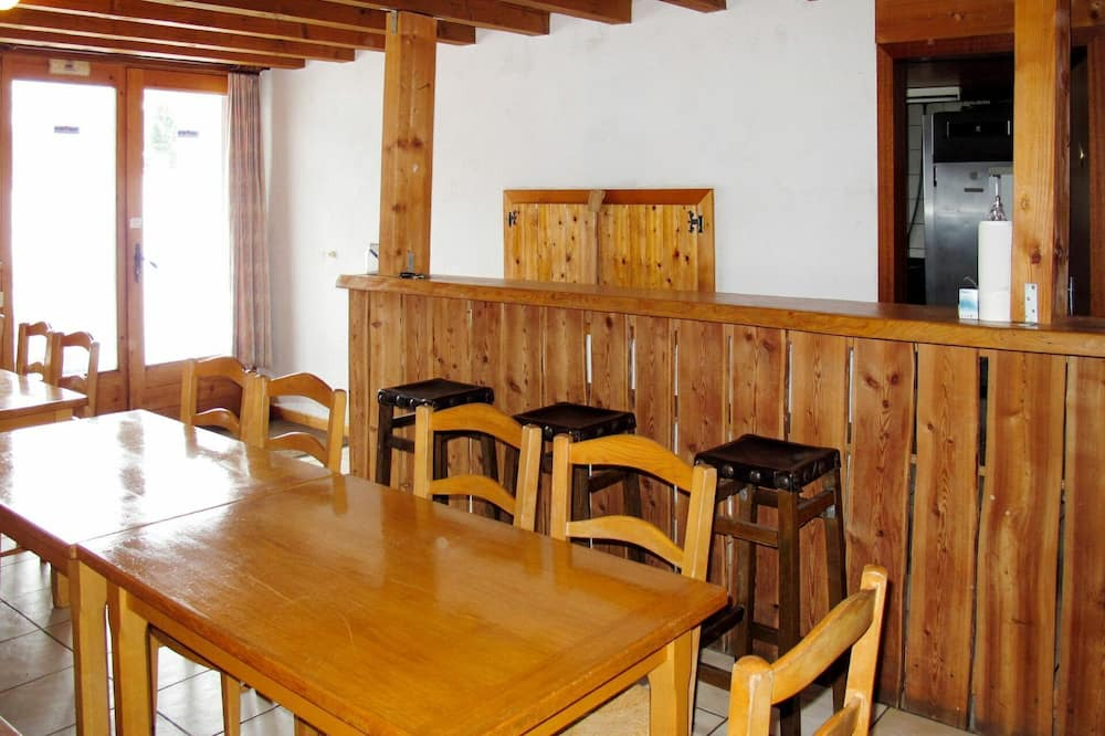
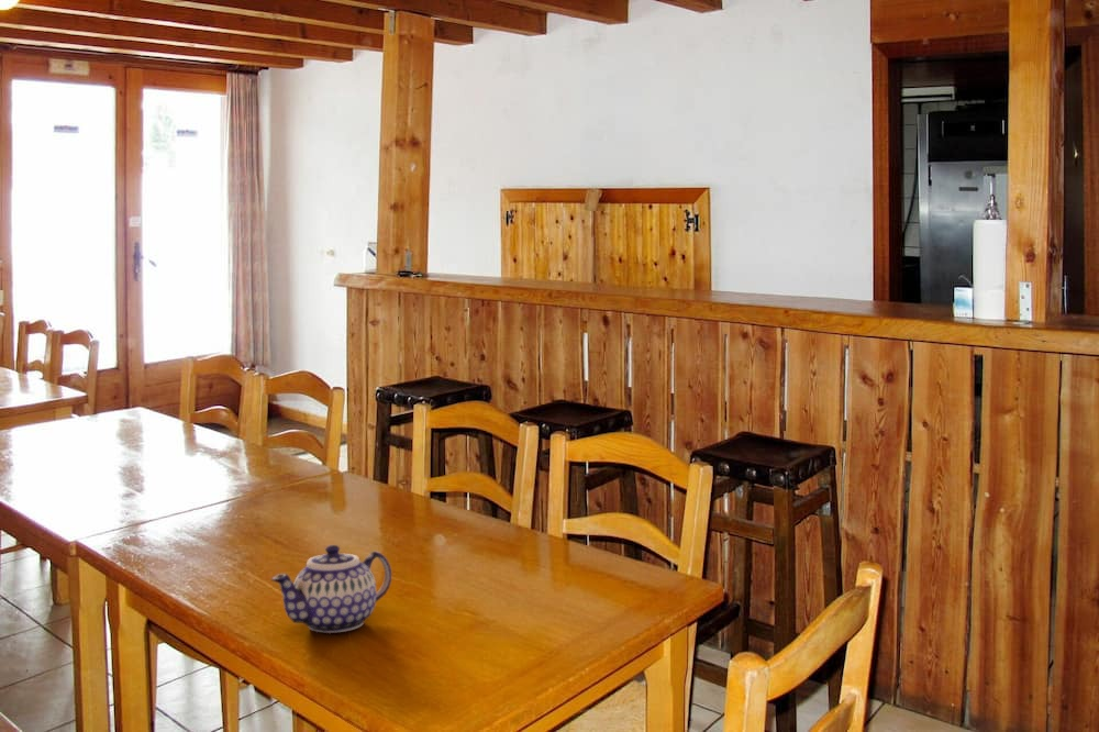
+ teapot (333, 585)
